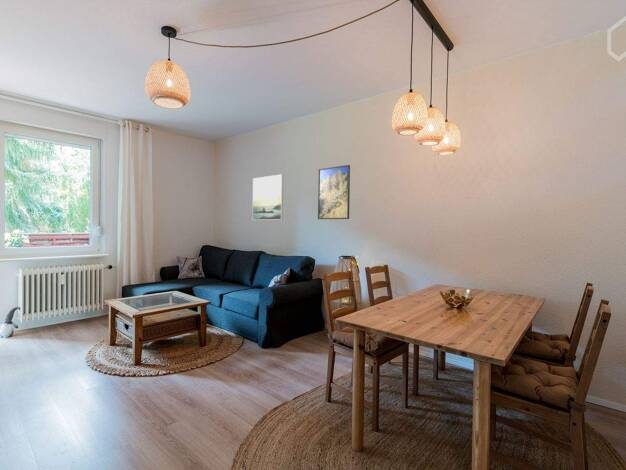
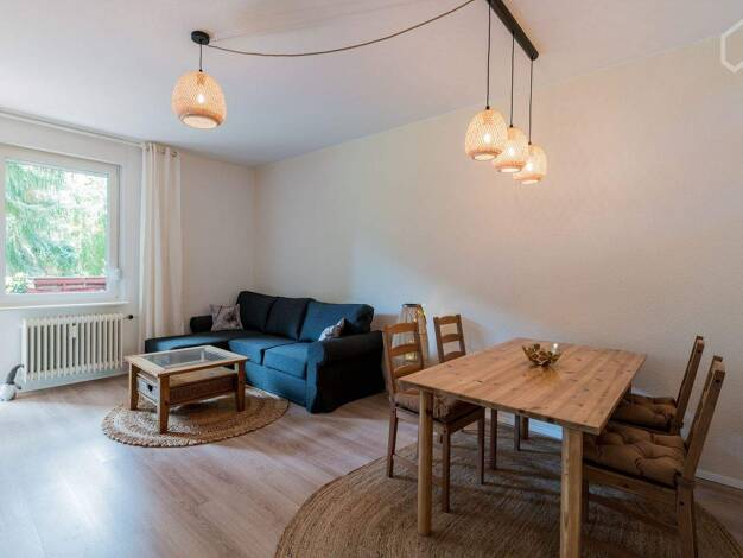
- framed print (267, 198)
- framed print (333, 193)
